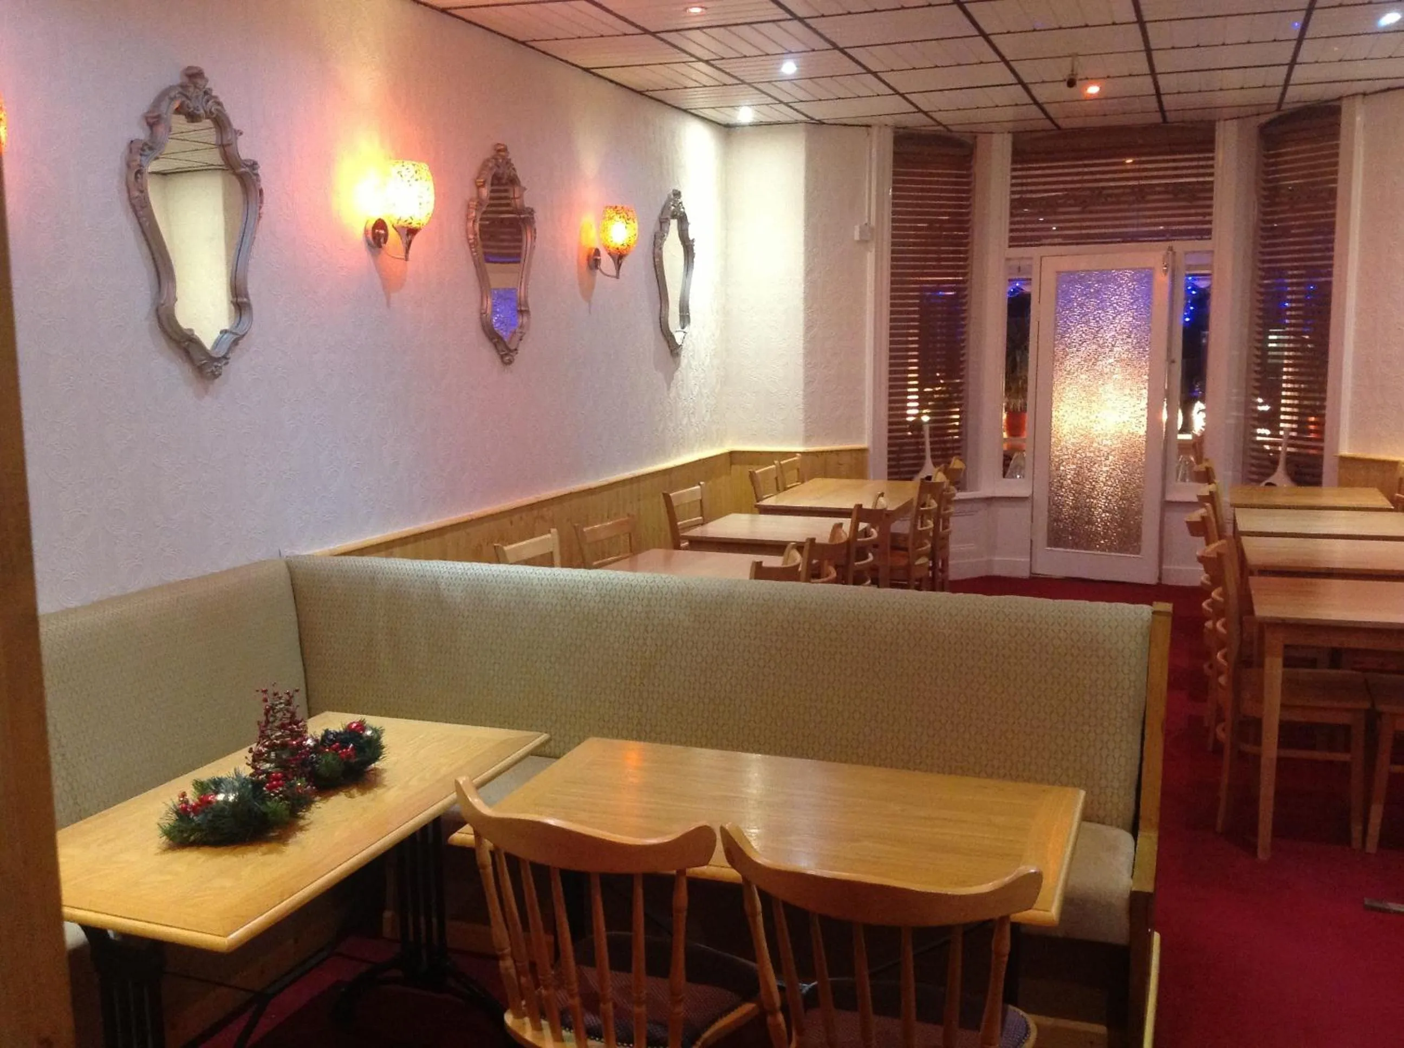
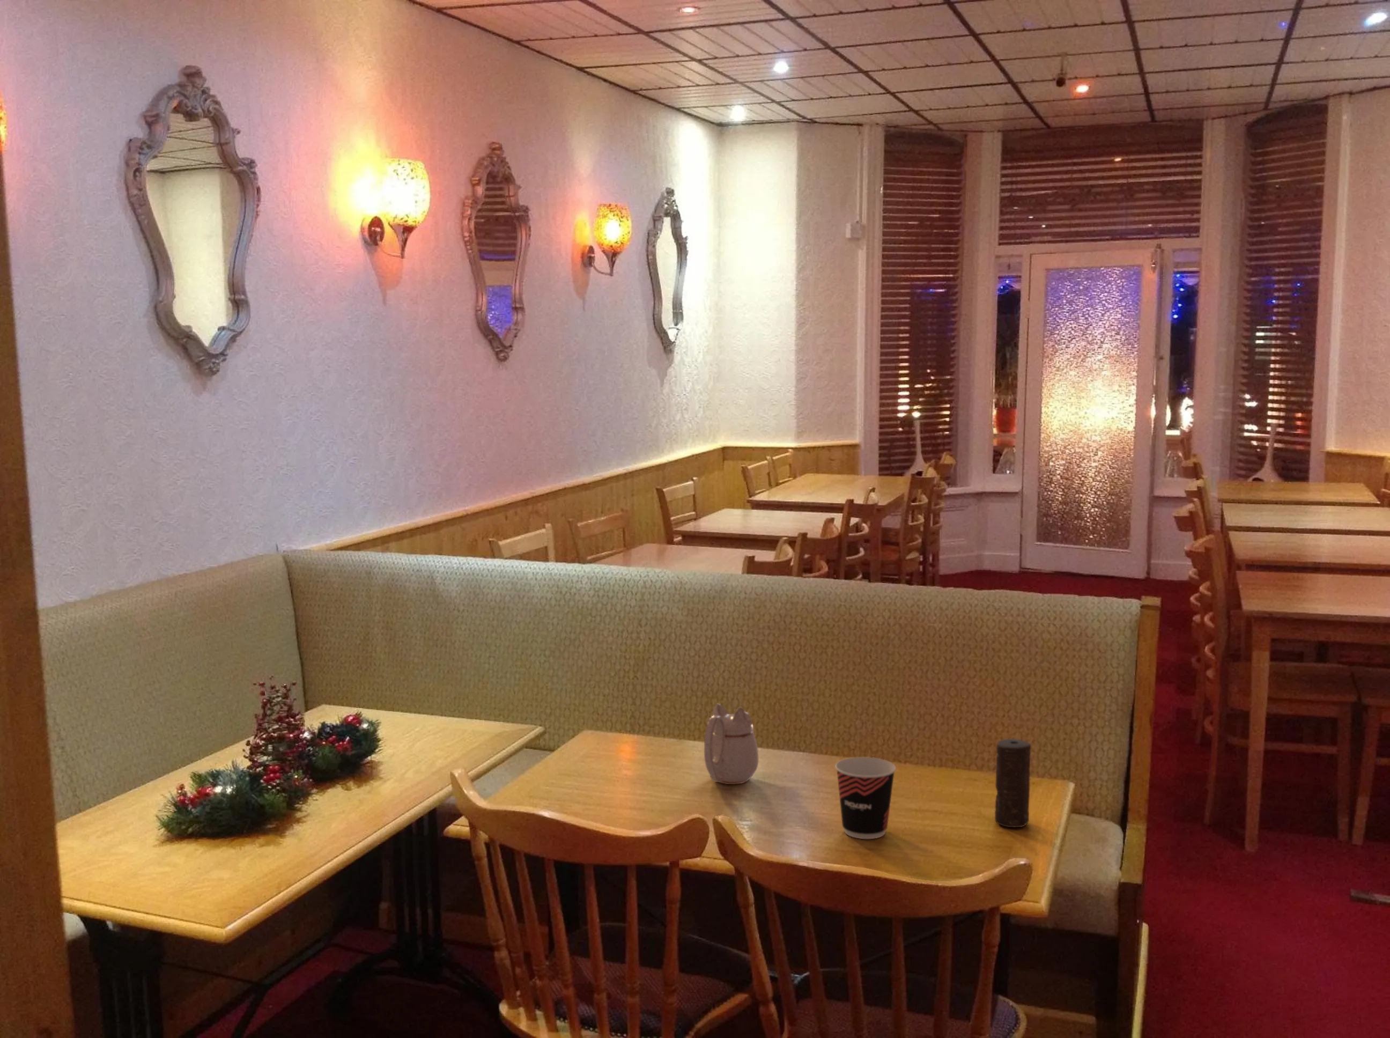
+ candle (1013, 783)
+ cup (865, 799)
+ teapot (729, 743)
